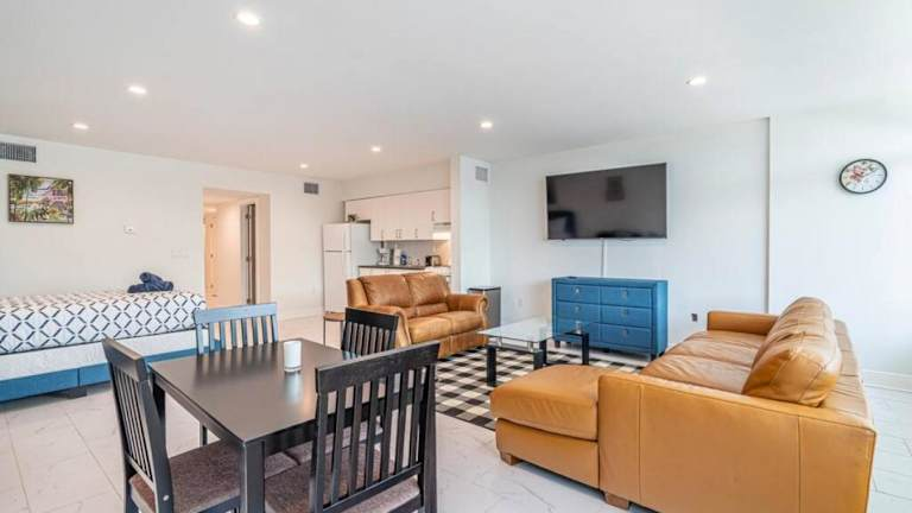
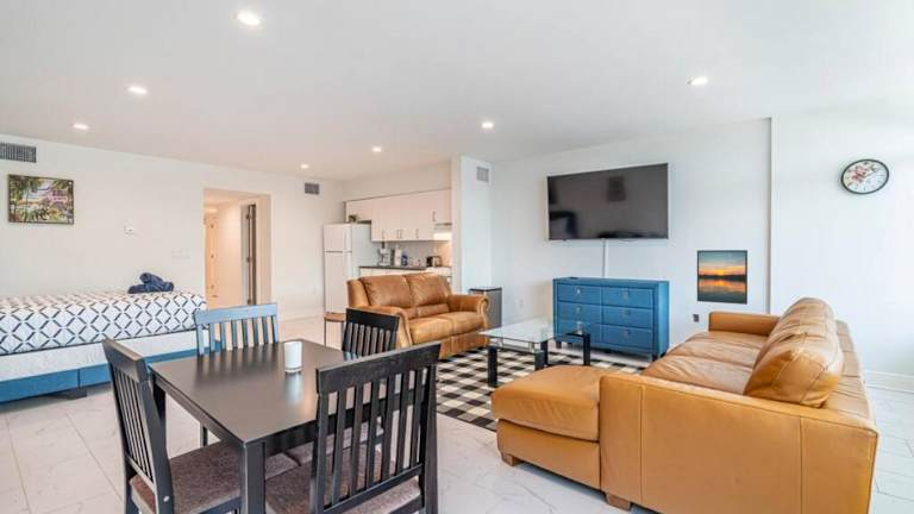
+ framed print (721, 276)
